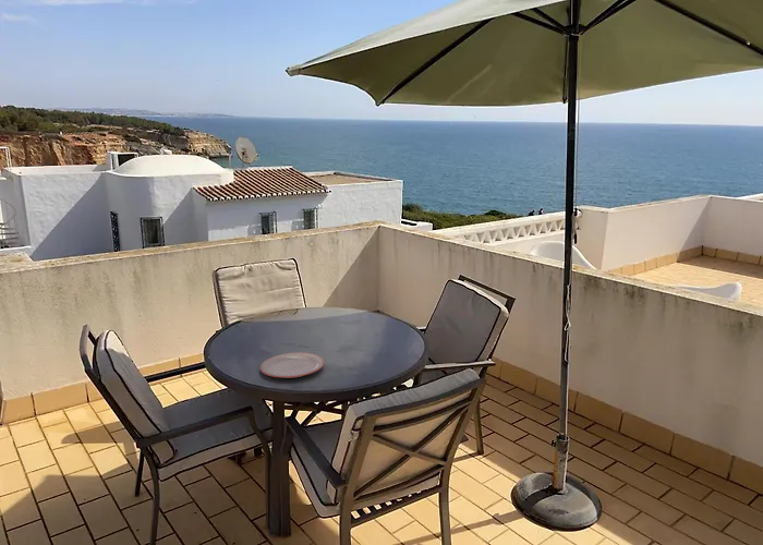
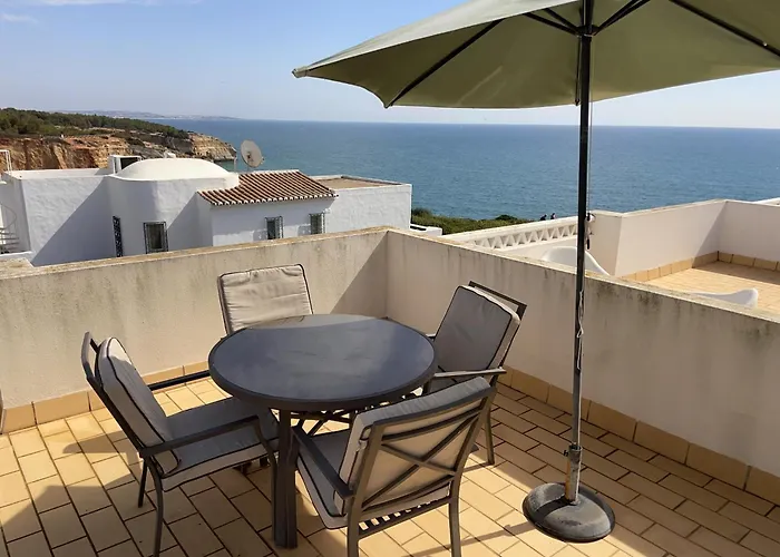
- plate (292, 366)
